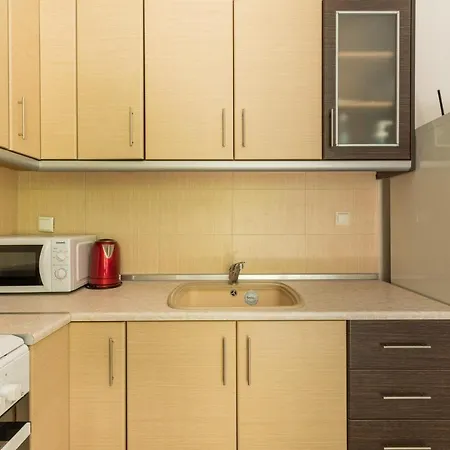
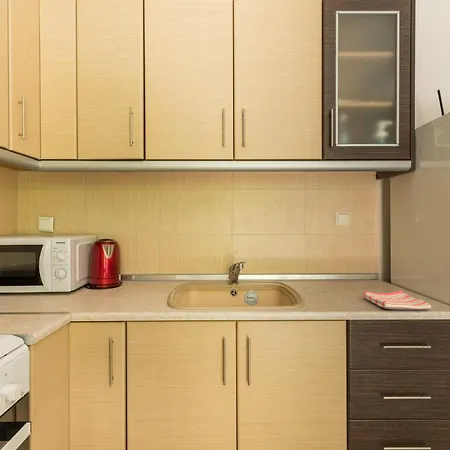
+ dish towel (394, 299)
